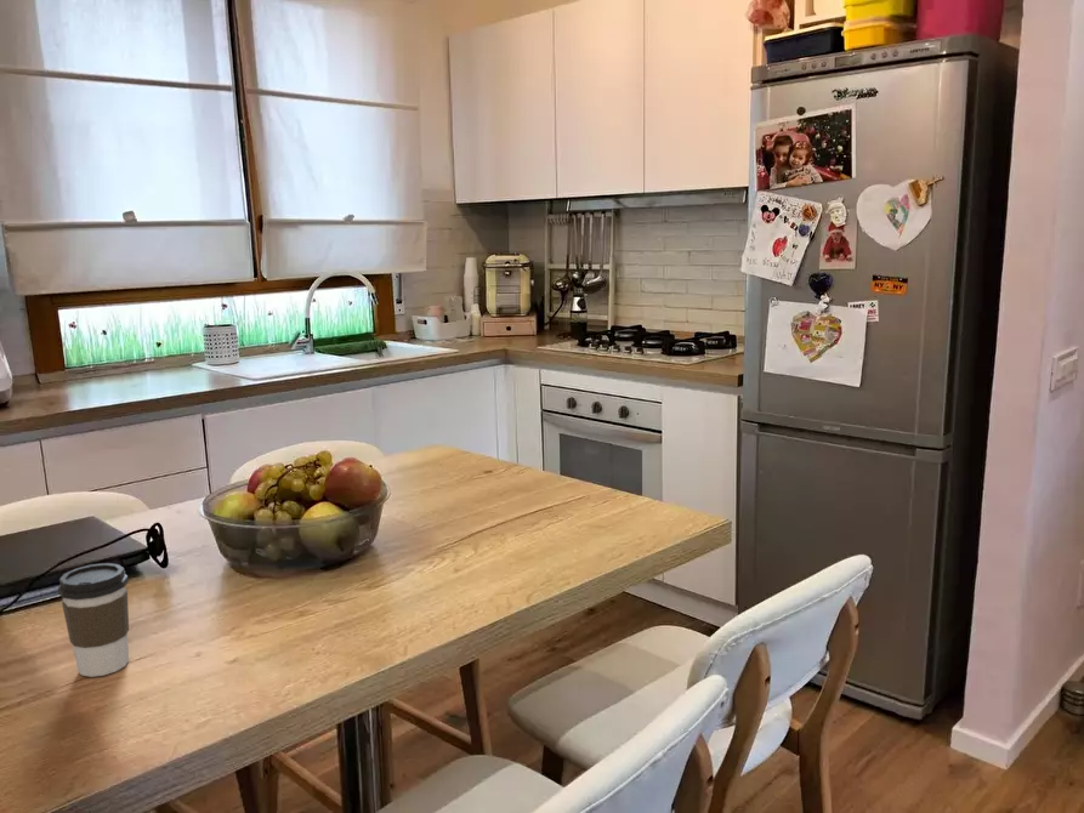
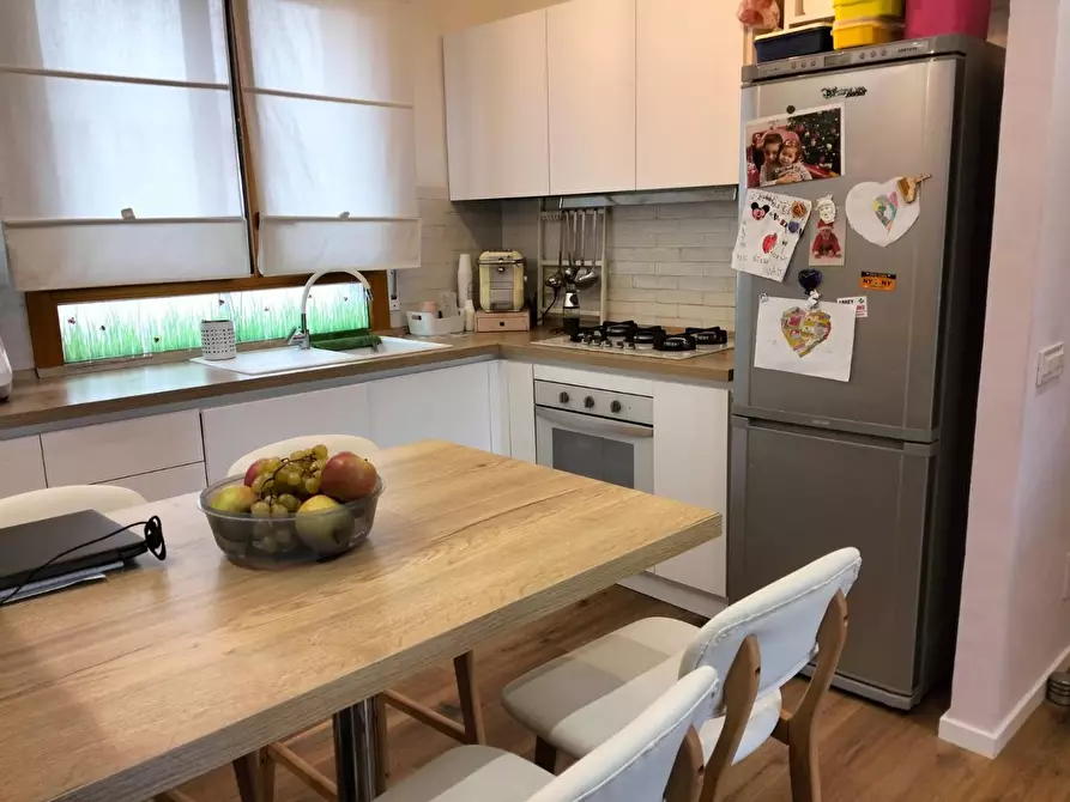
- coffee cup (97, 620)
